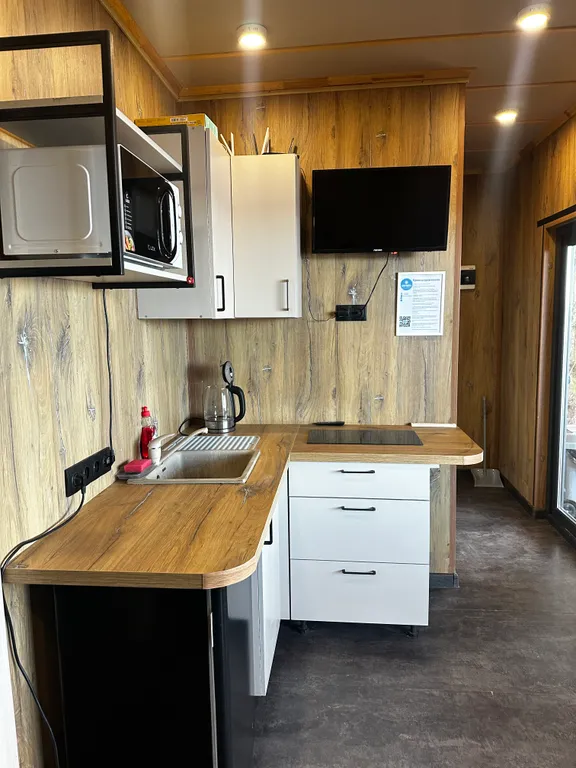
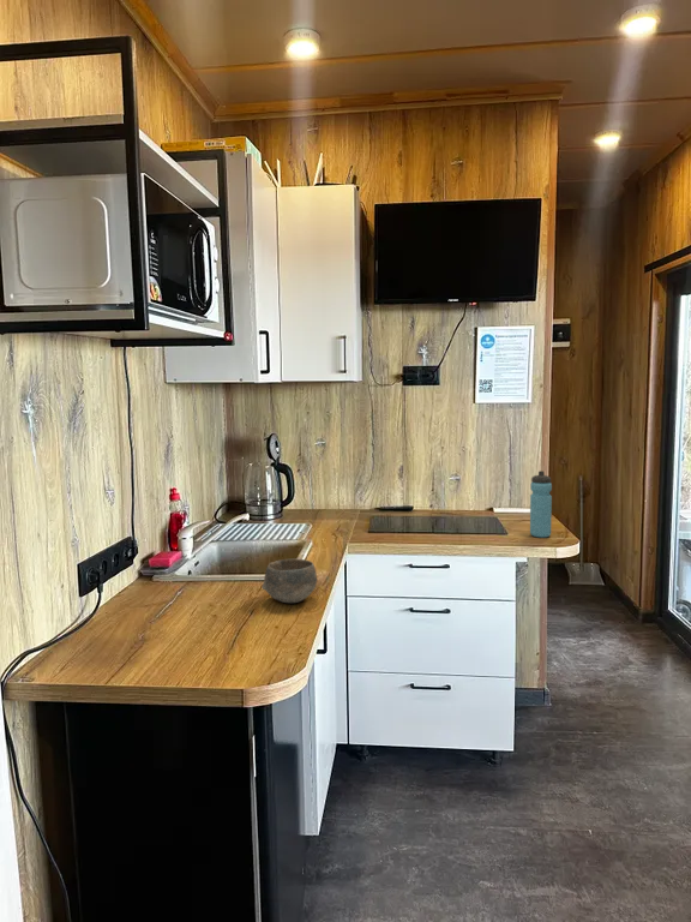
+ water bottle (540, 503)
+ bowl (292, 581)
